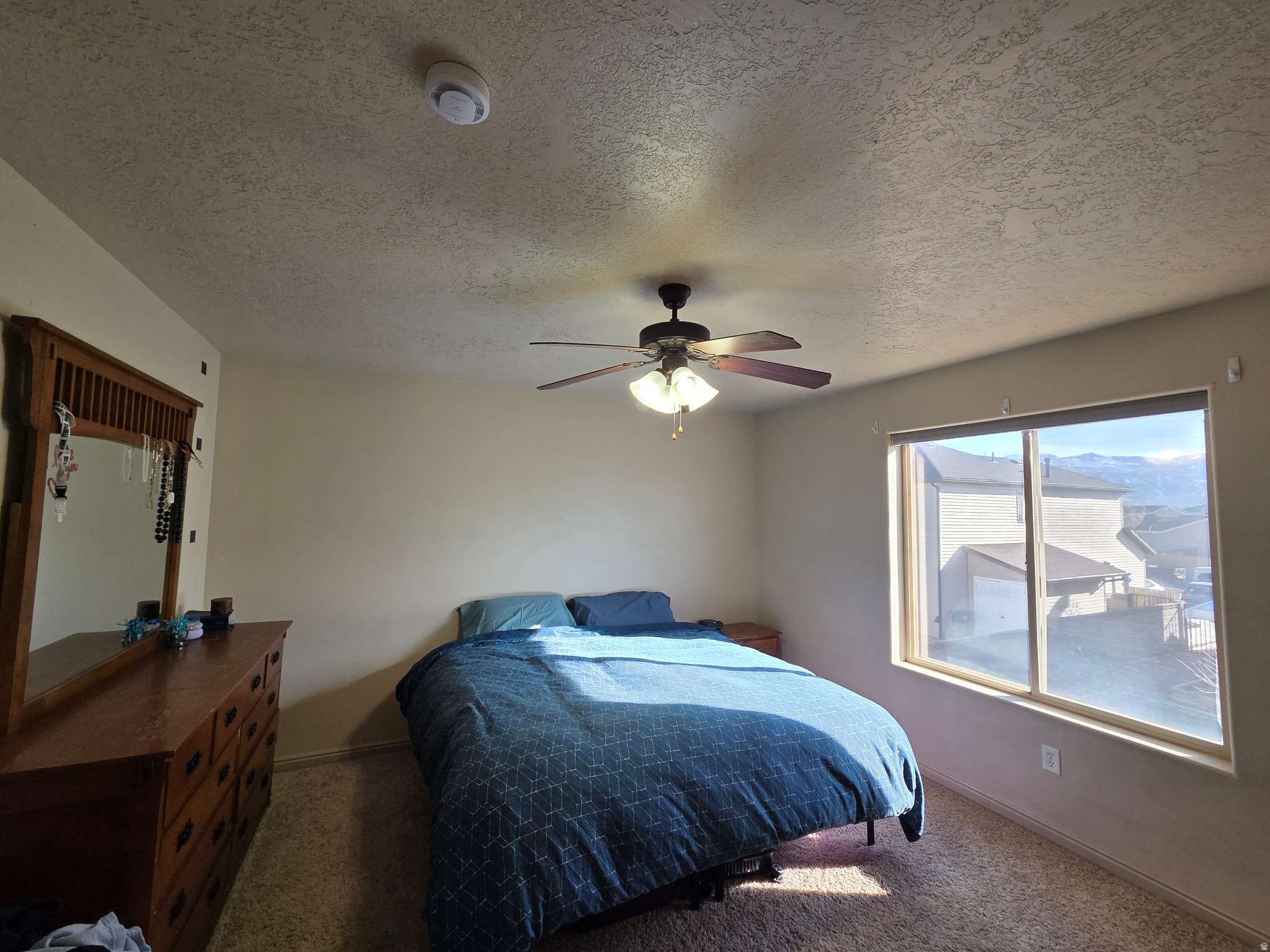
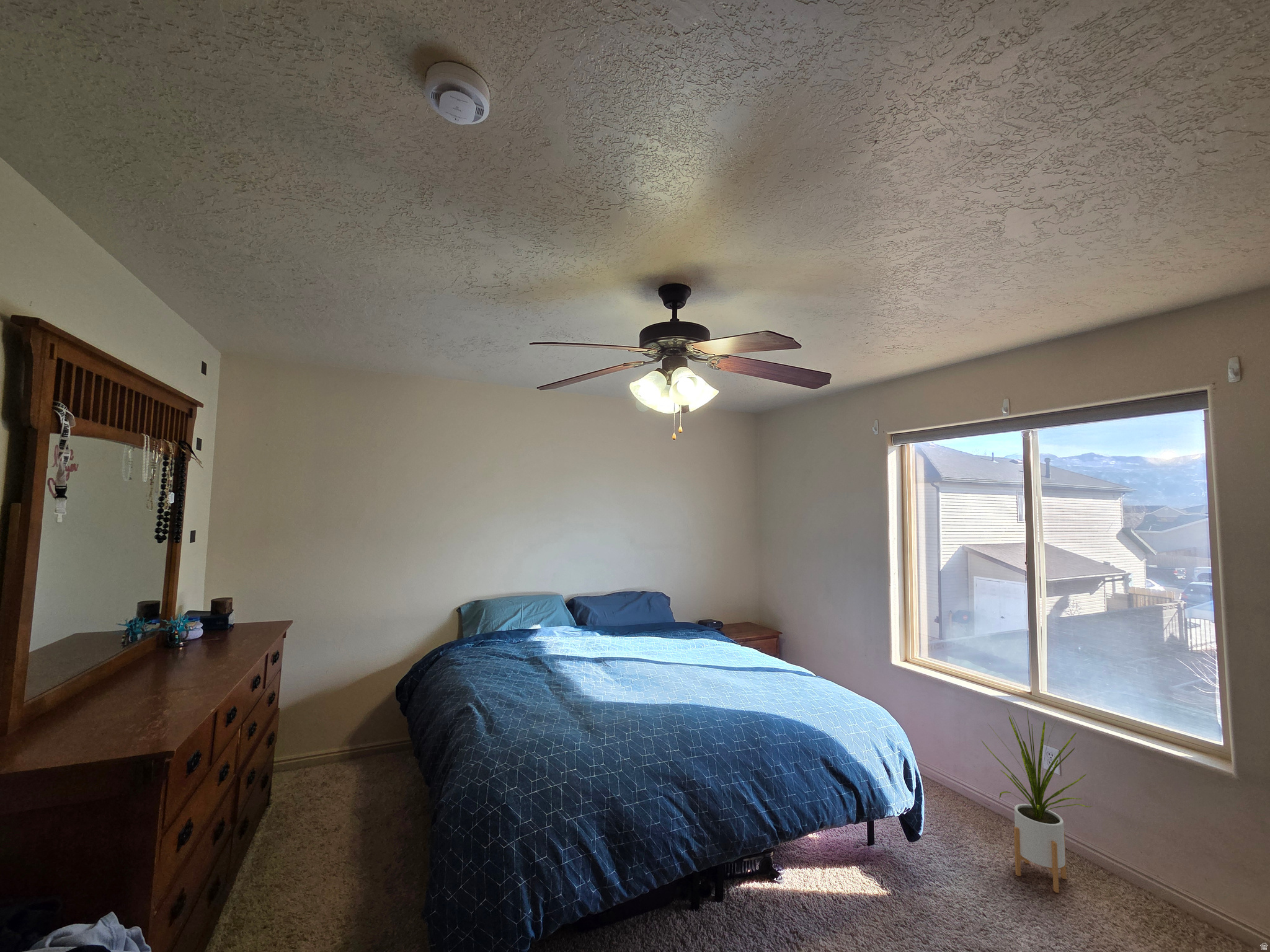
+ house plant (1041, 795)
